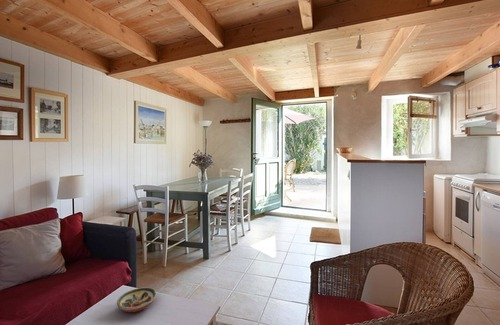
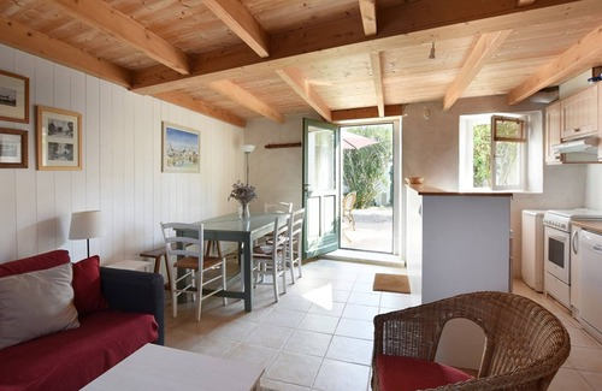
- decorative bowl (137, 301)
